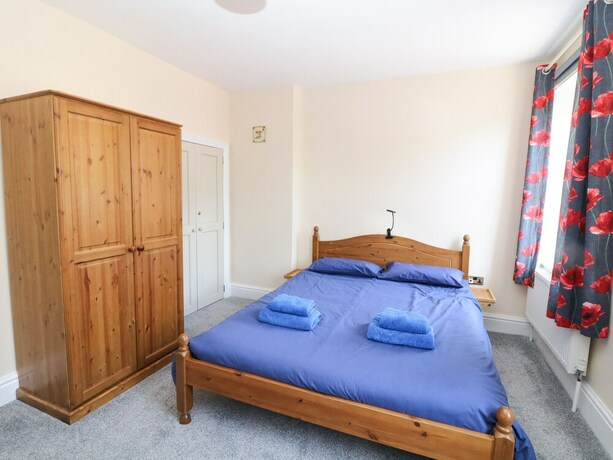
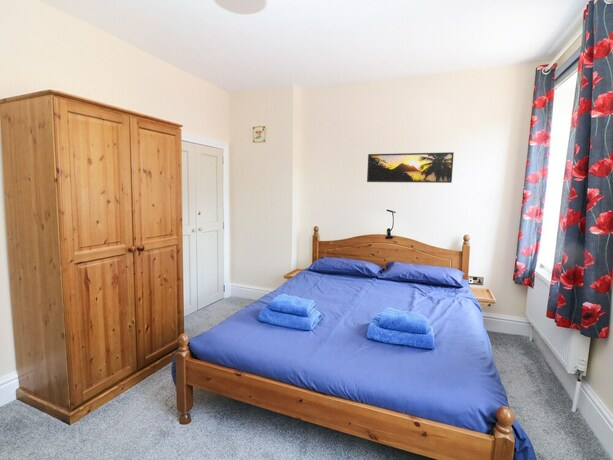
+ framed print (408, 167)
